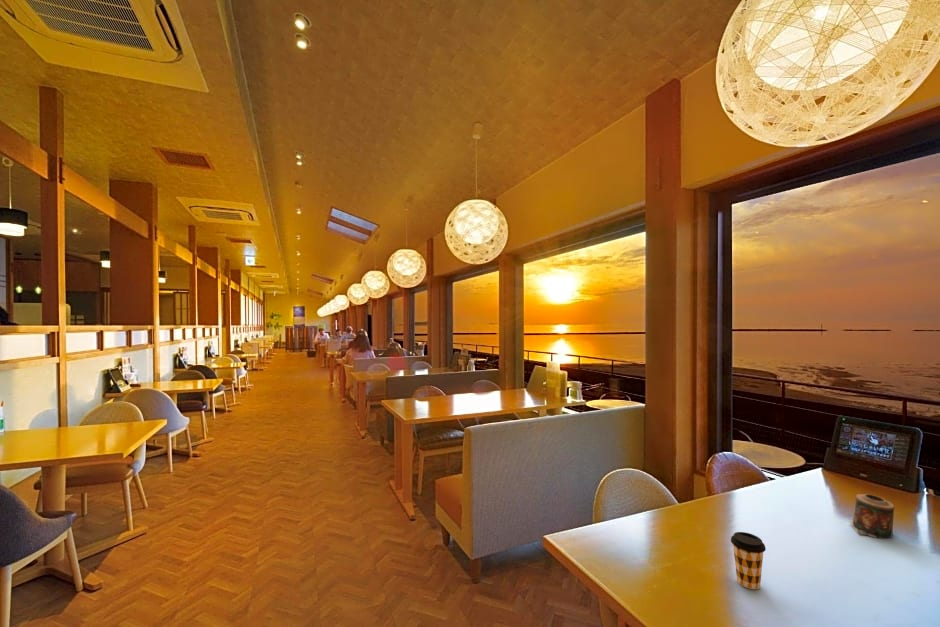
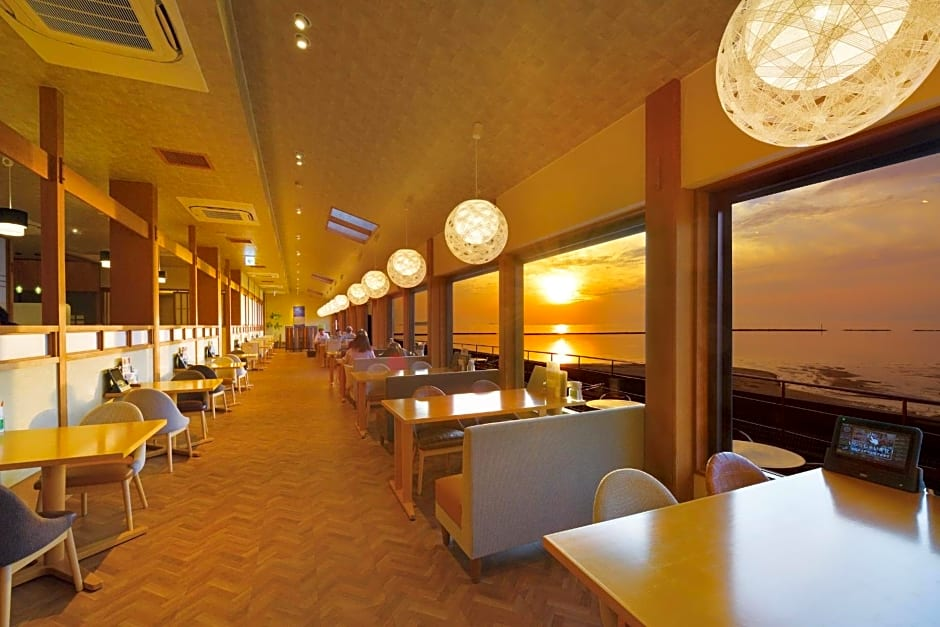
- candle (869, 513)
- coffee cup (748, 560)
